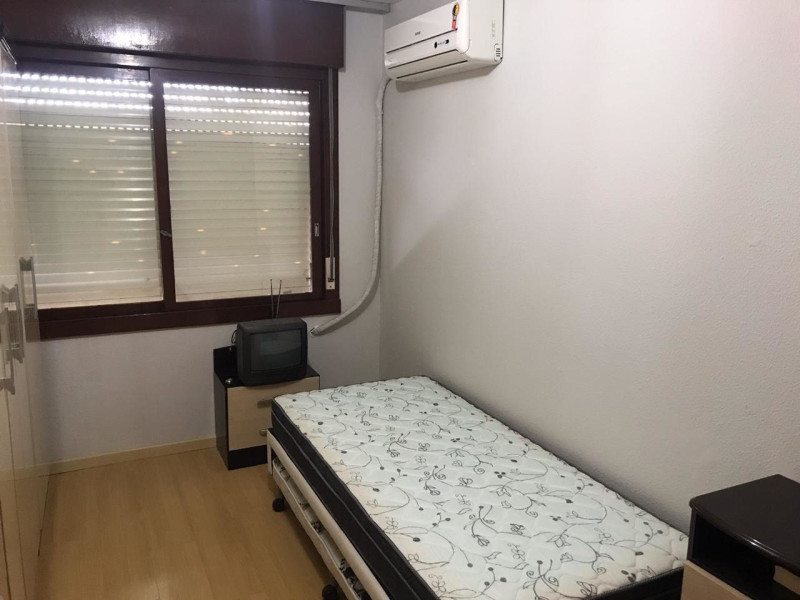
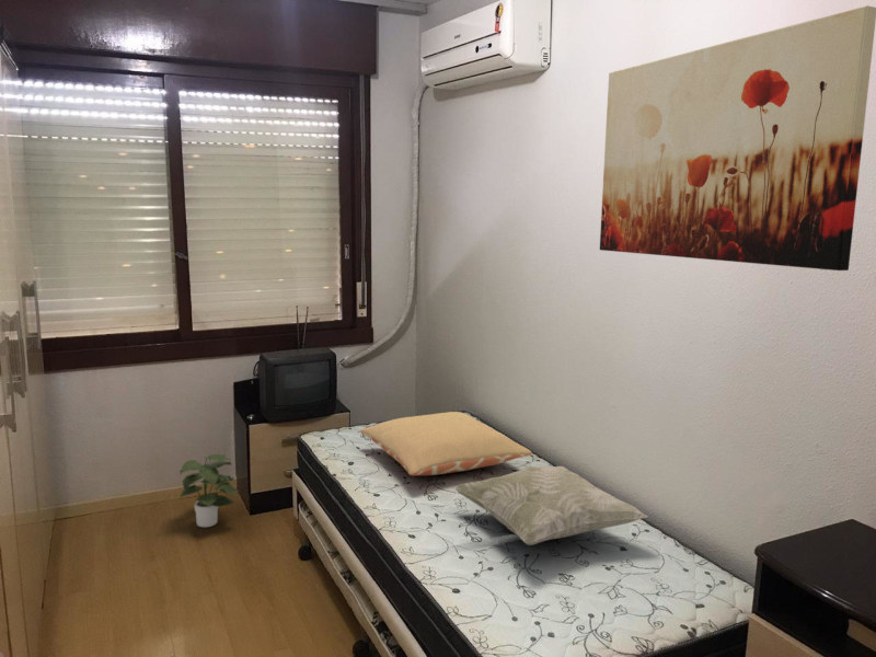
+ wall art (707, 154)
+ pillow (441, 441)
+ potted plant (206, 488)
+ decorative pillow (546, 502)
